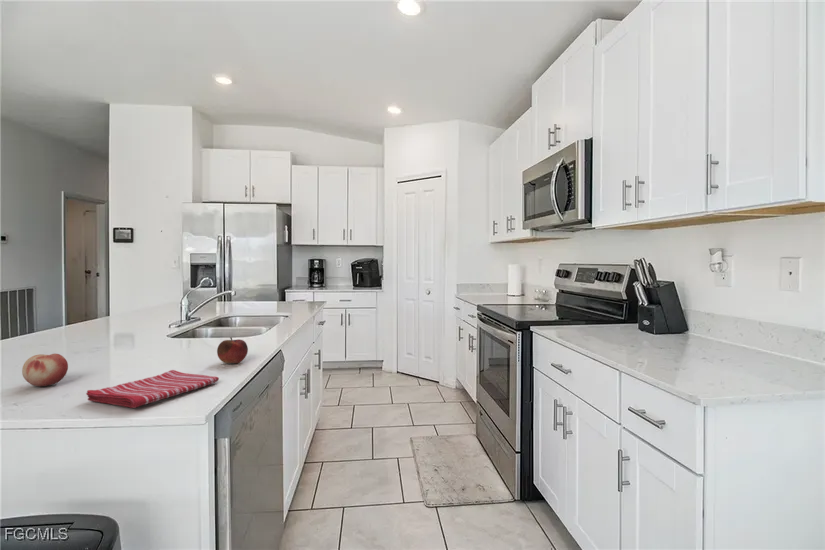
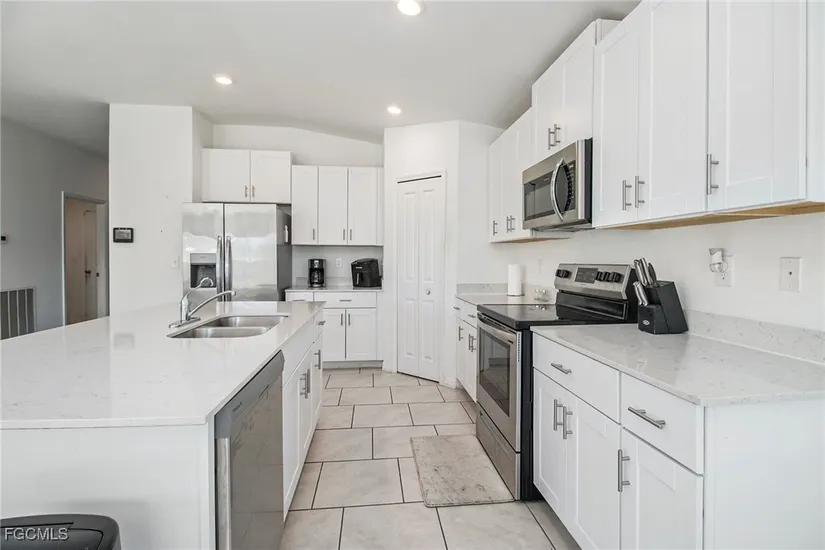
- fruit (45, 369)
- dish towel (156, 386)
- fruit (232, 350)
